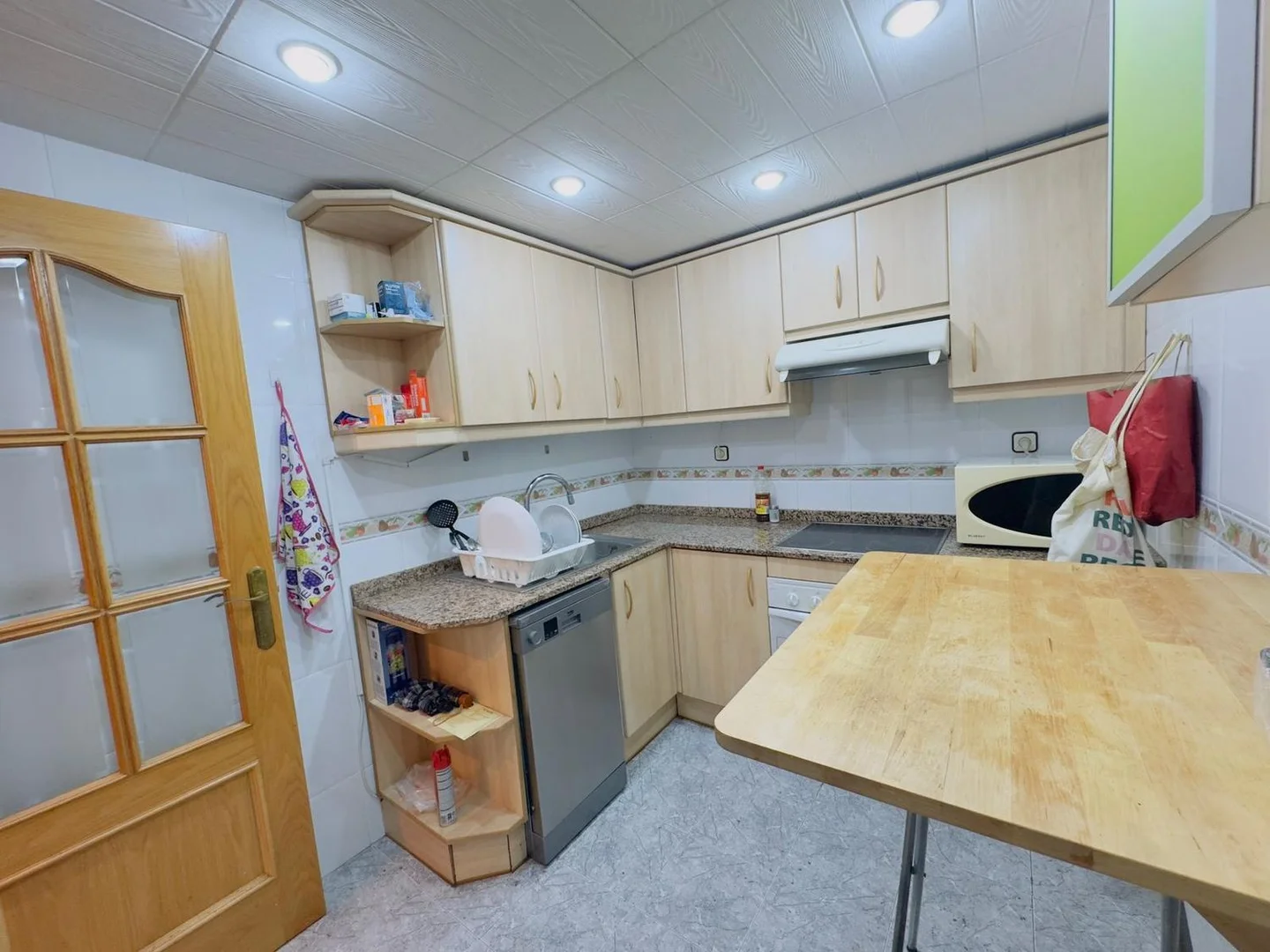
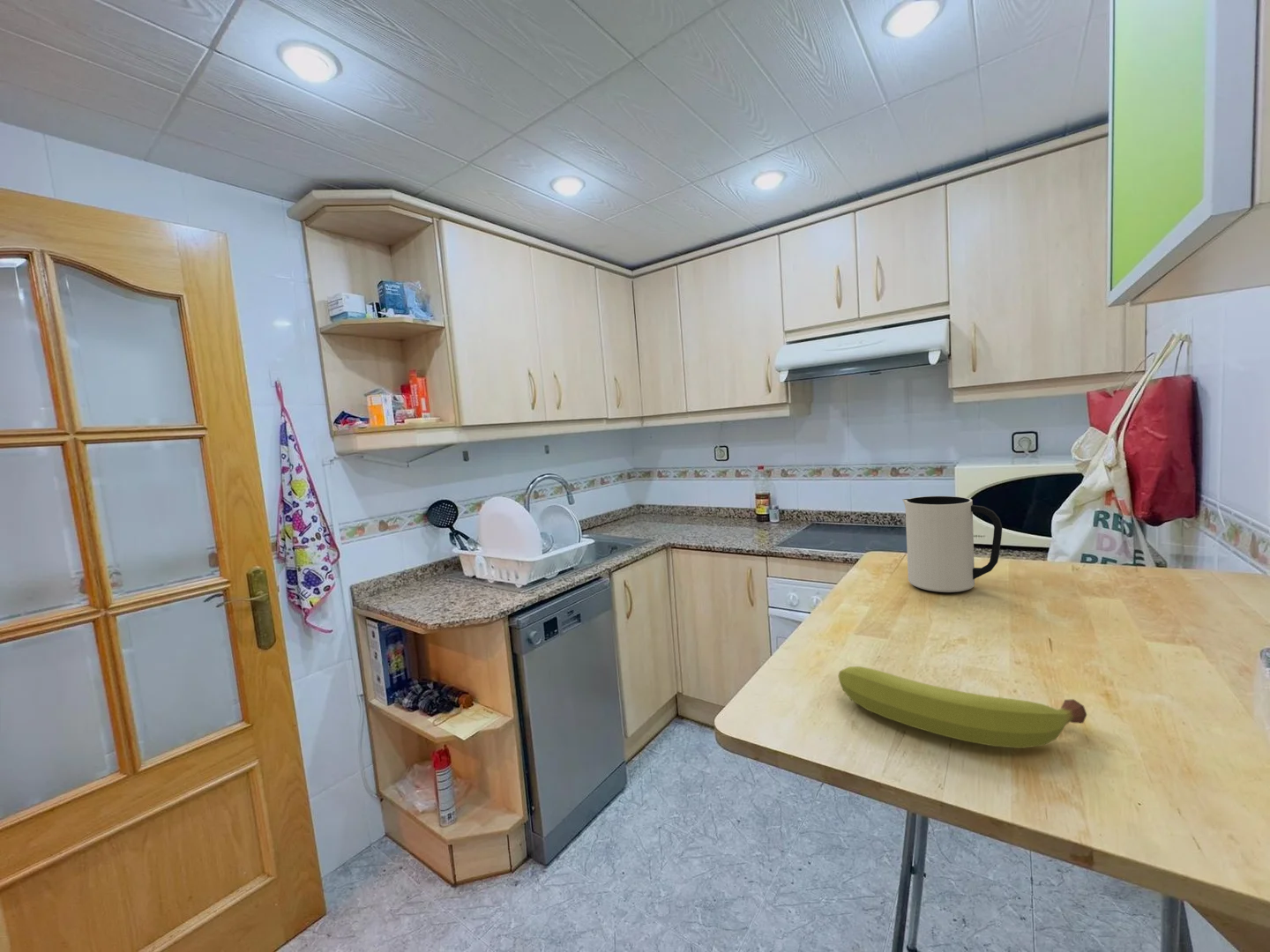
+ pitcher (946, 543)
+ fruit (945, 695)
